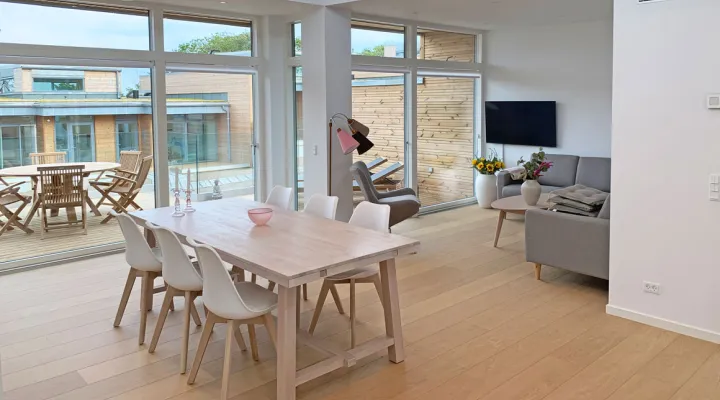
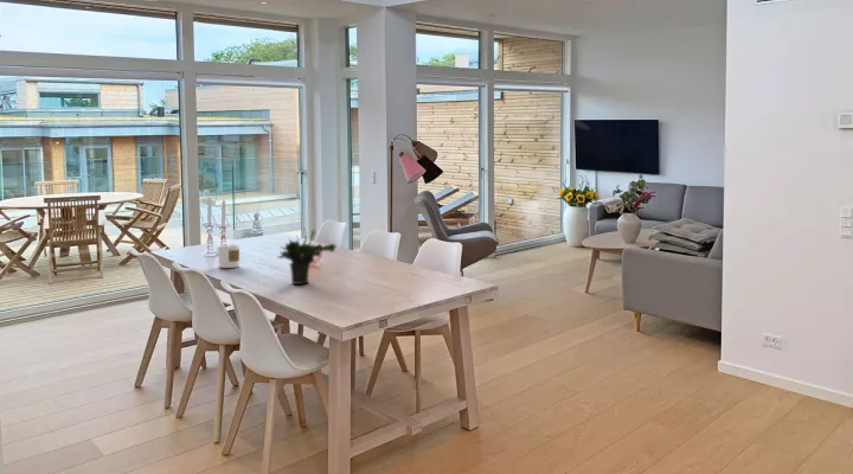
+ candle (229, 254)
+ potted plant (308, 255)
